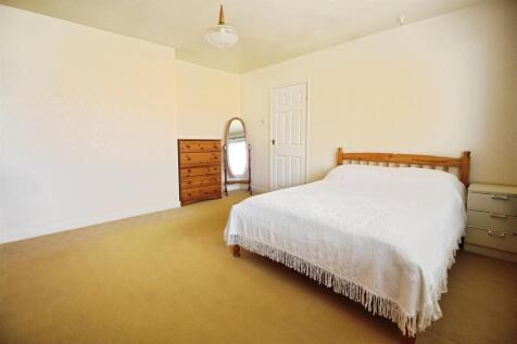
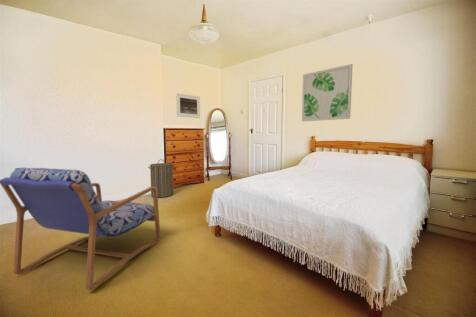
+ wall art (325, 95)
+ armchair (94, 210)
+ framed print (188, 106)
+ laundry hamper (161, 177)
